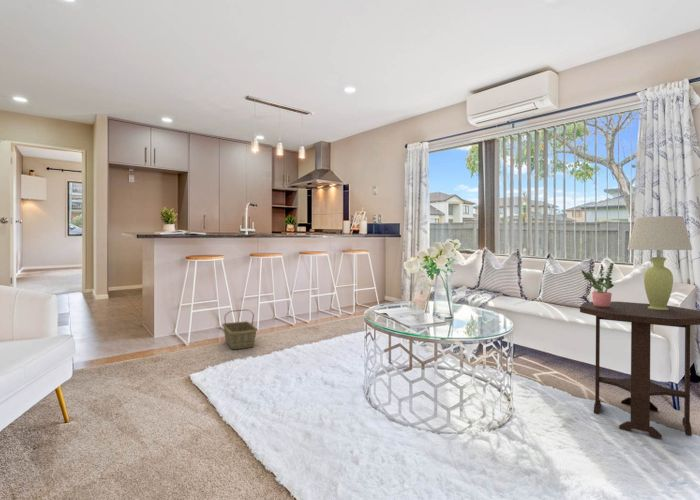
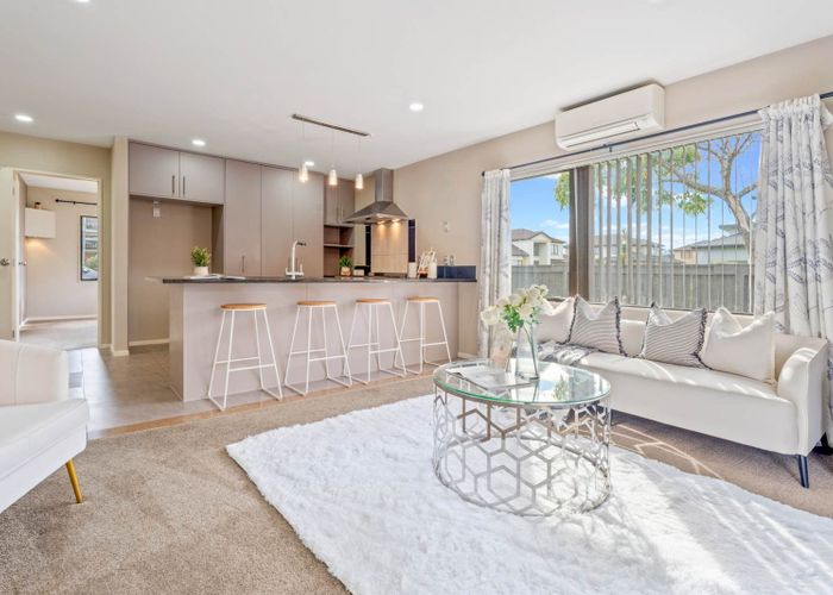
- basket (239, 327)
- table lamp (658, 262)
- side table (639, 363)
- potted plant (597, 284)
